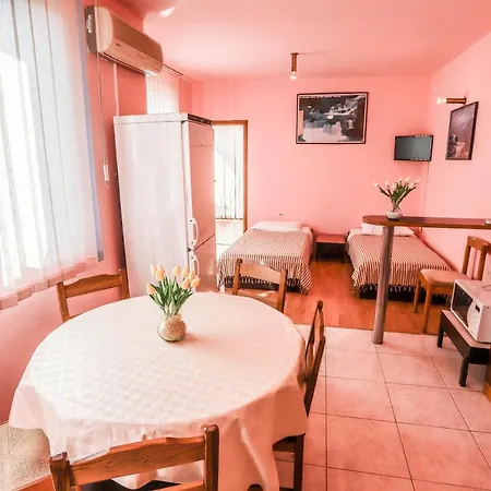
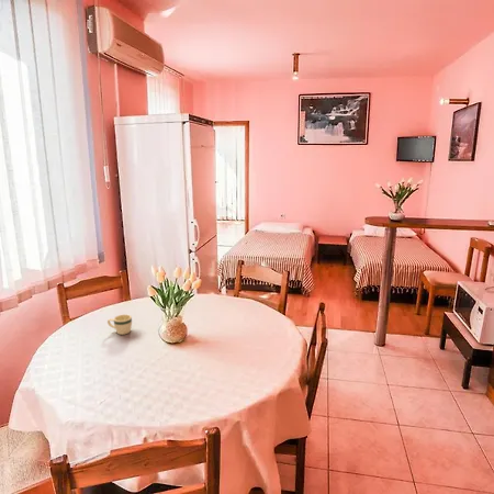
+ mug (119, 324)
